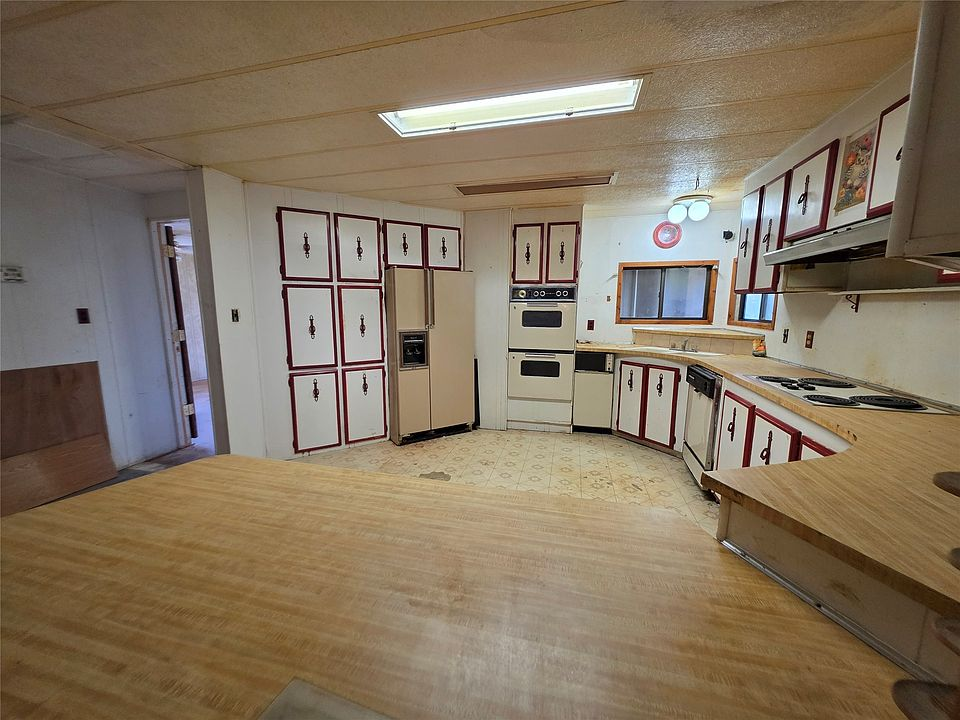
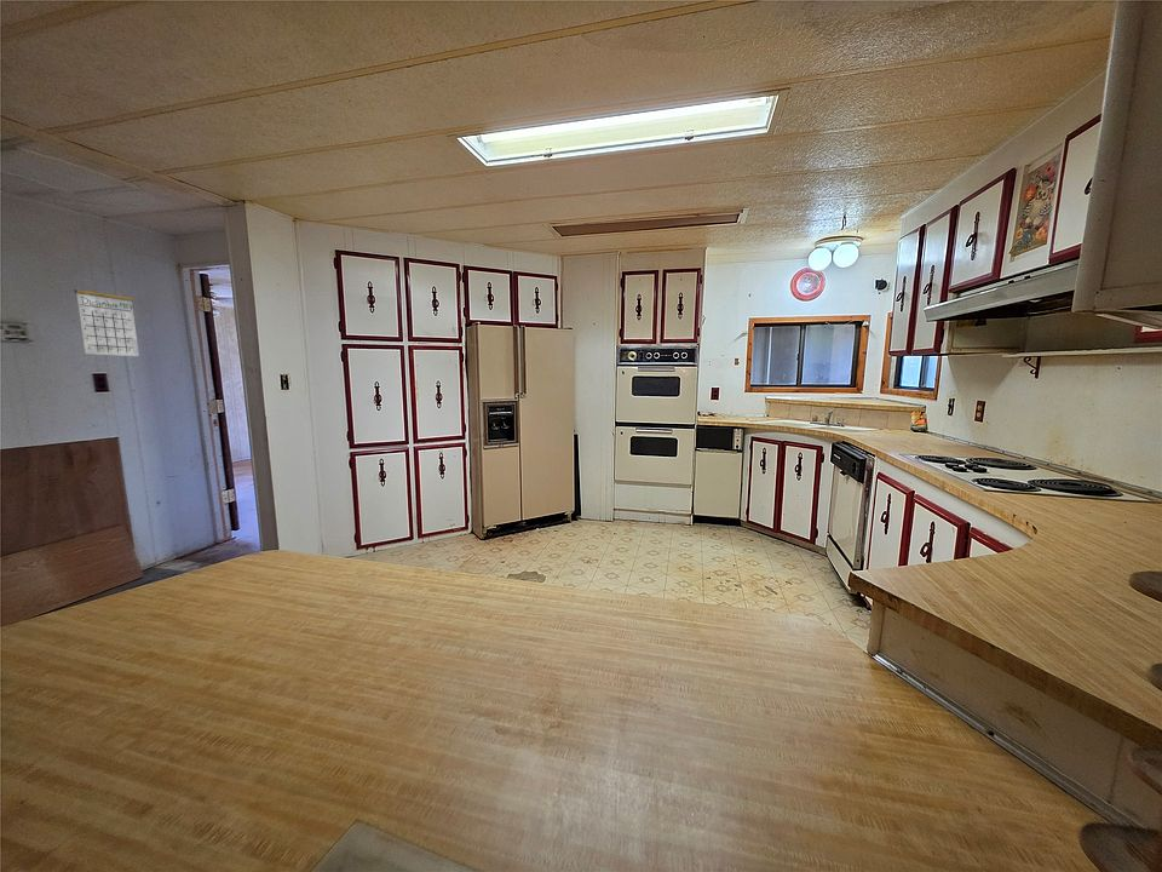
+ calendar (108, 317)
